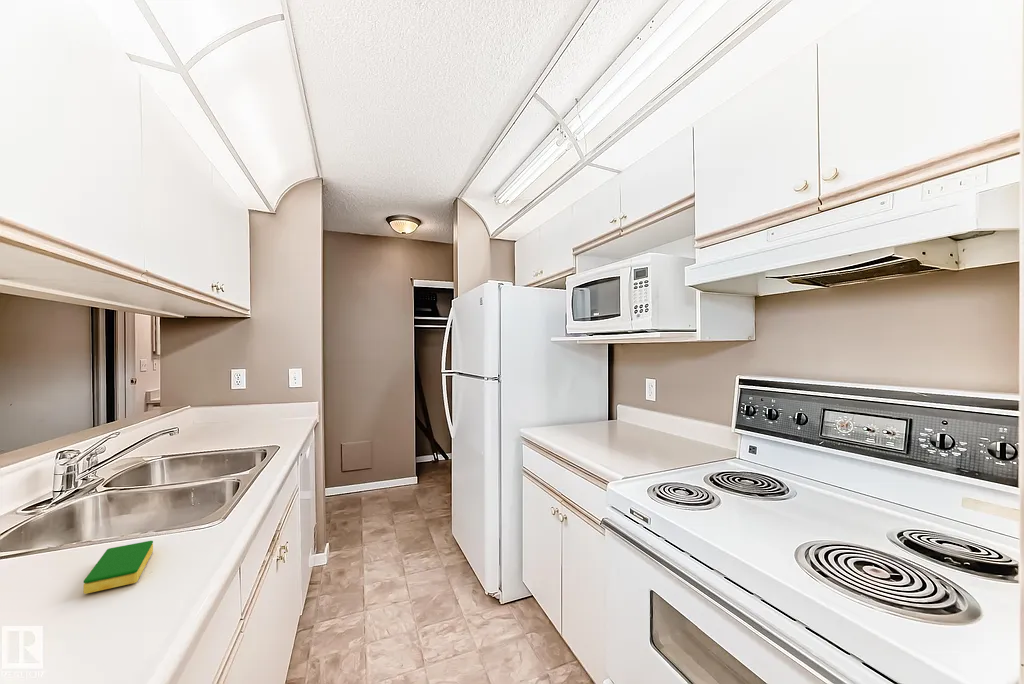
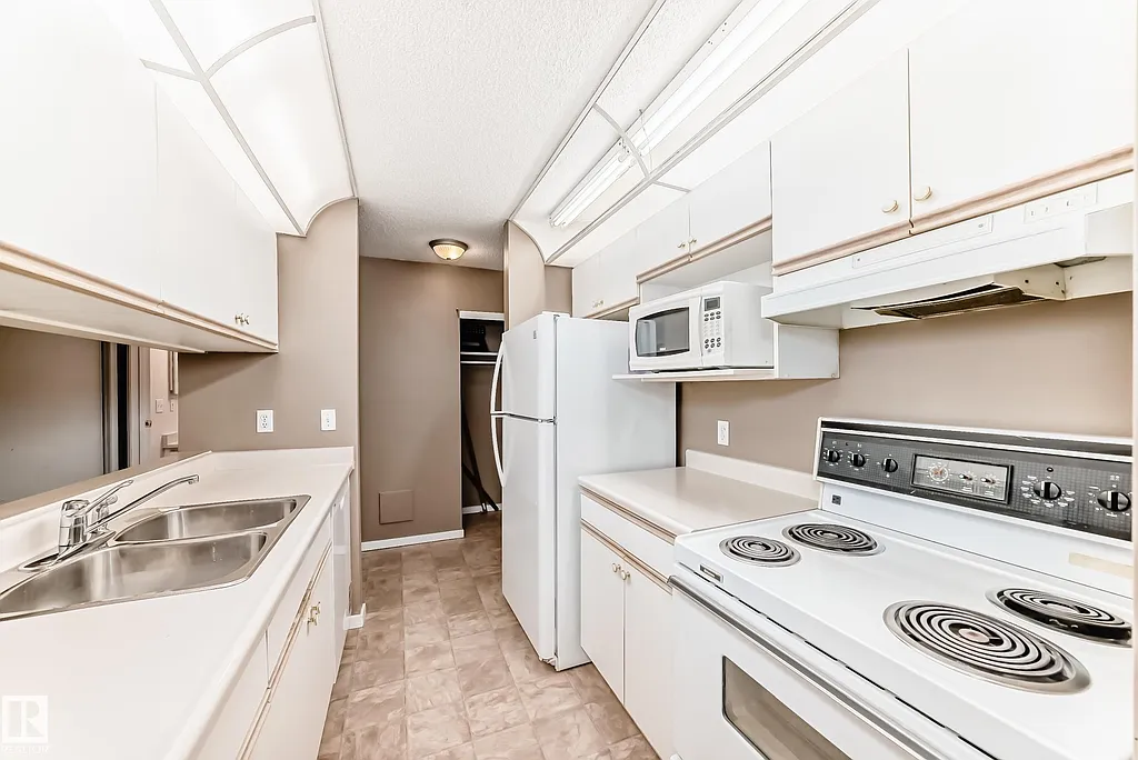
- dish sponge (121, 564)
